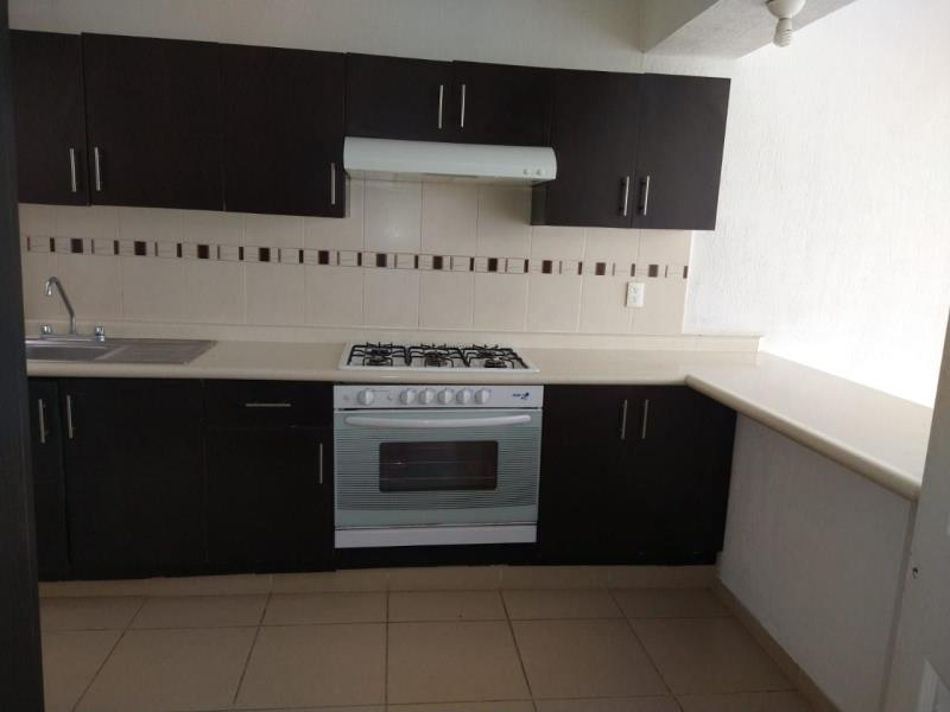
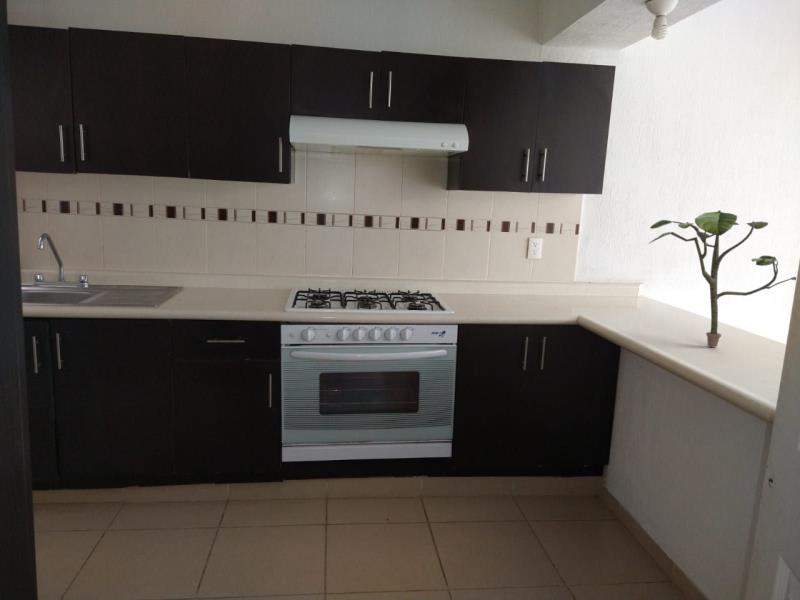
+ potted plant (717, 275)
